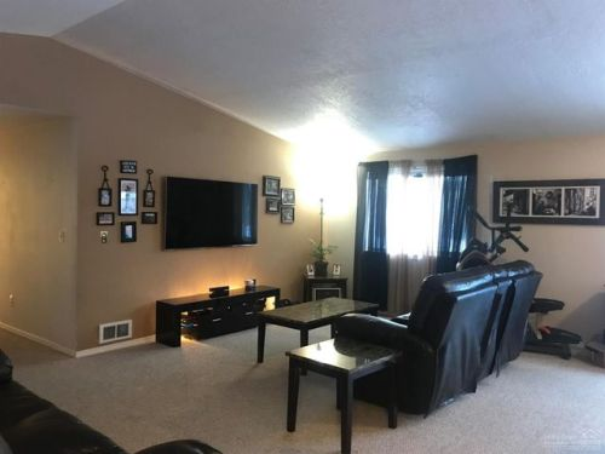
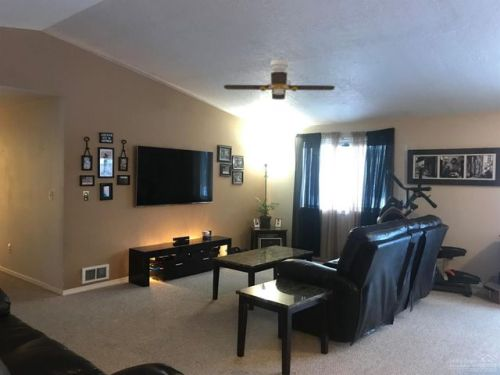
+ ceiling fan (278, 77)
